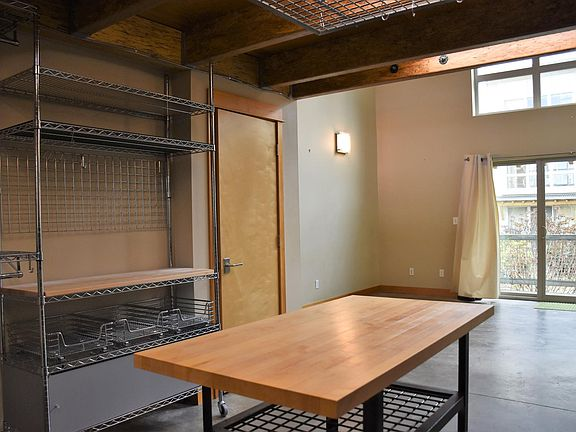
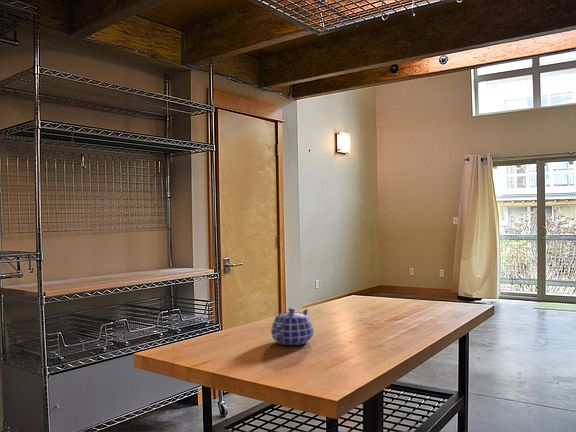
+ teapot (293, 324)
